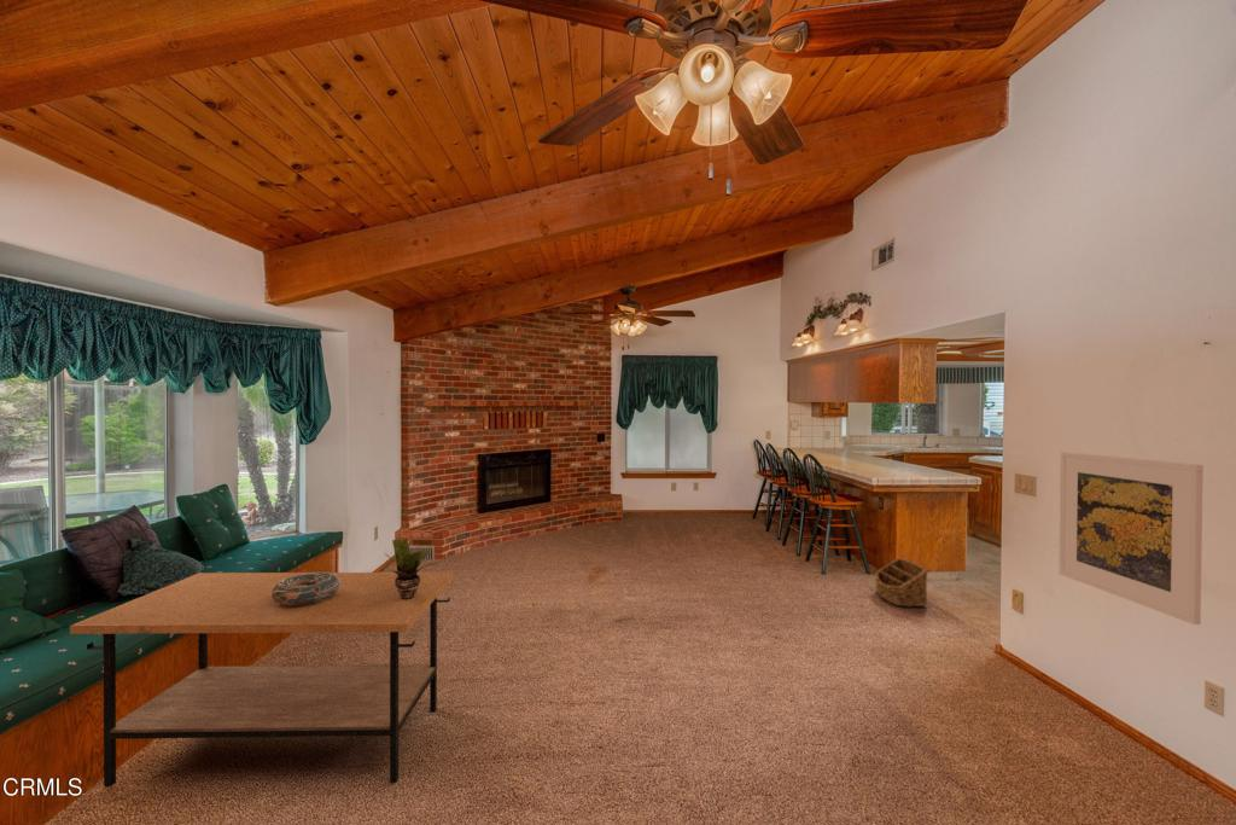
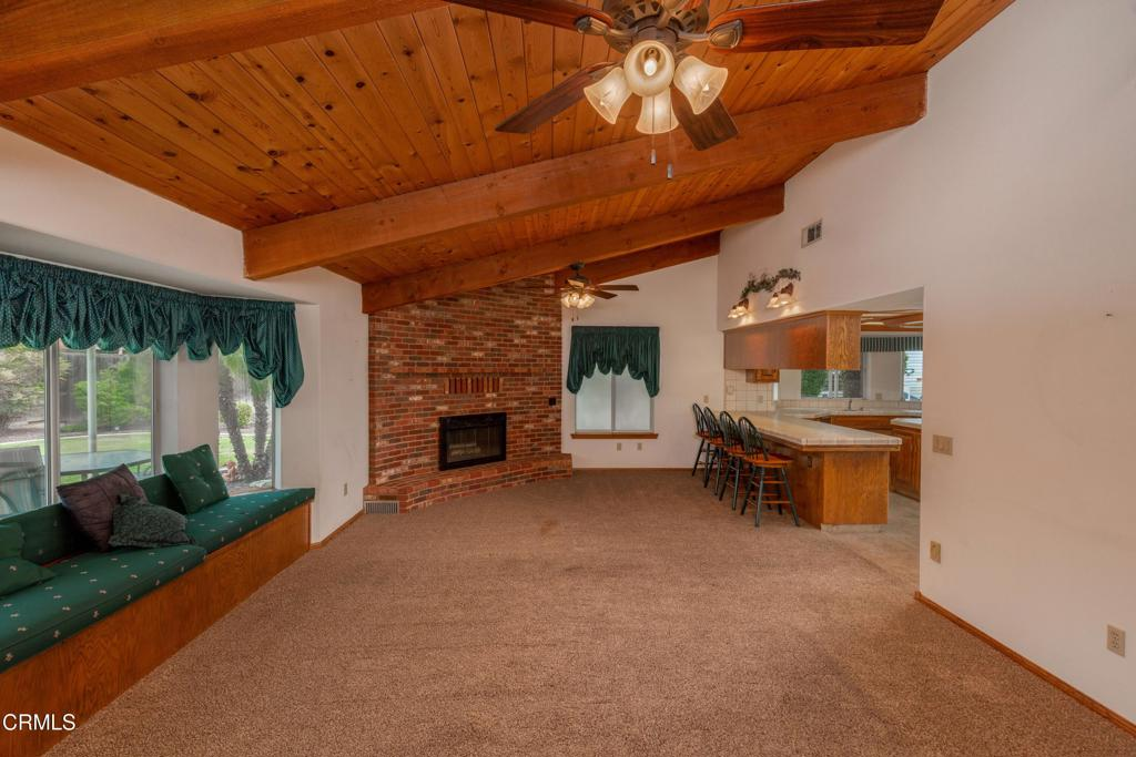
- potted plant (406, 570)
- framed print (1121, 527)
- decorative bowl (307, 587)
- coffee table (288, 669)
- basket (898, 580)
